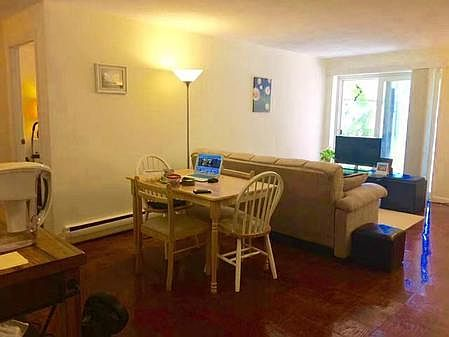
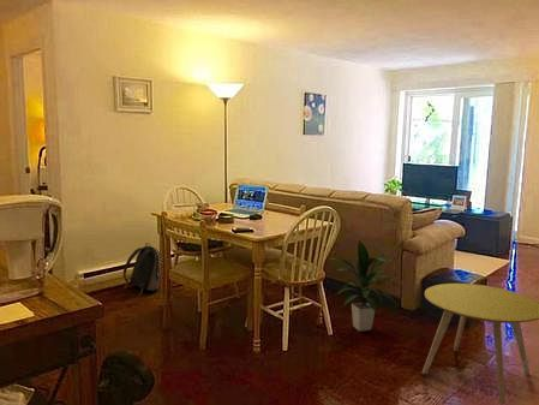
+ backpack (144, 266)
+ side table (493, 333)
+ indoor plant (367, 286)
